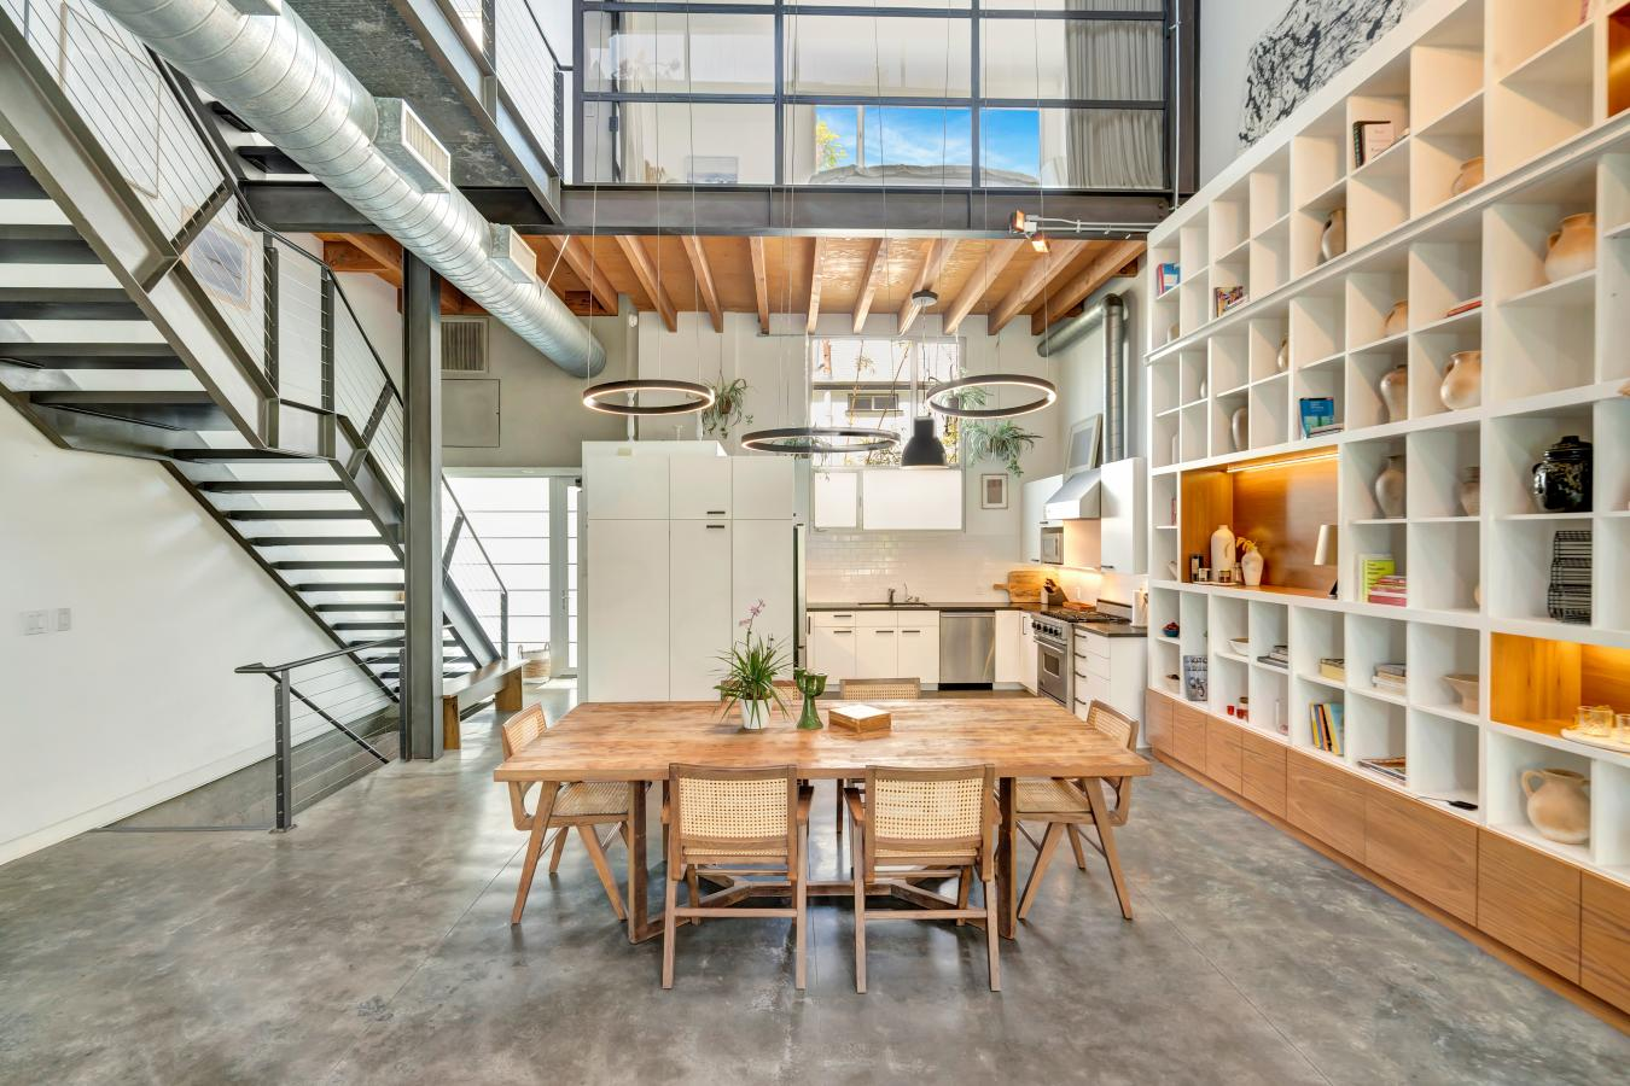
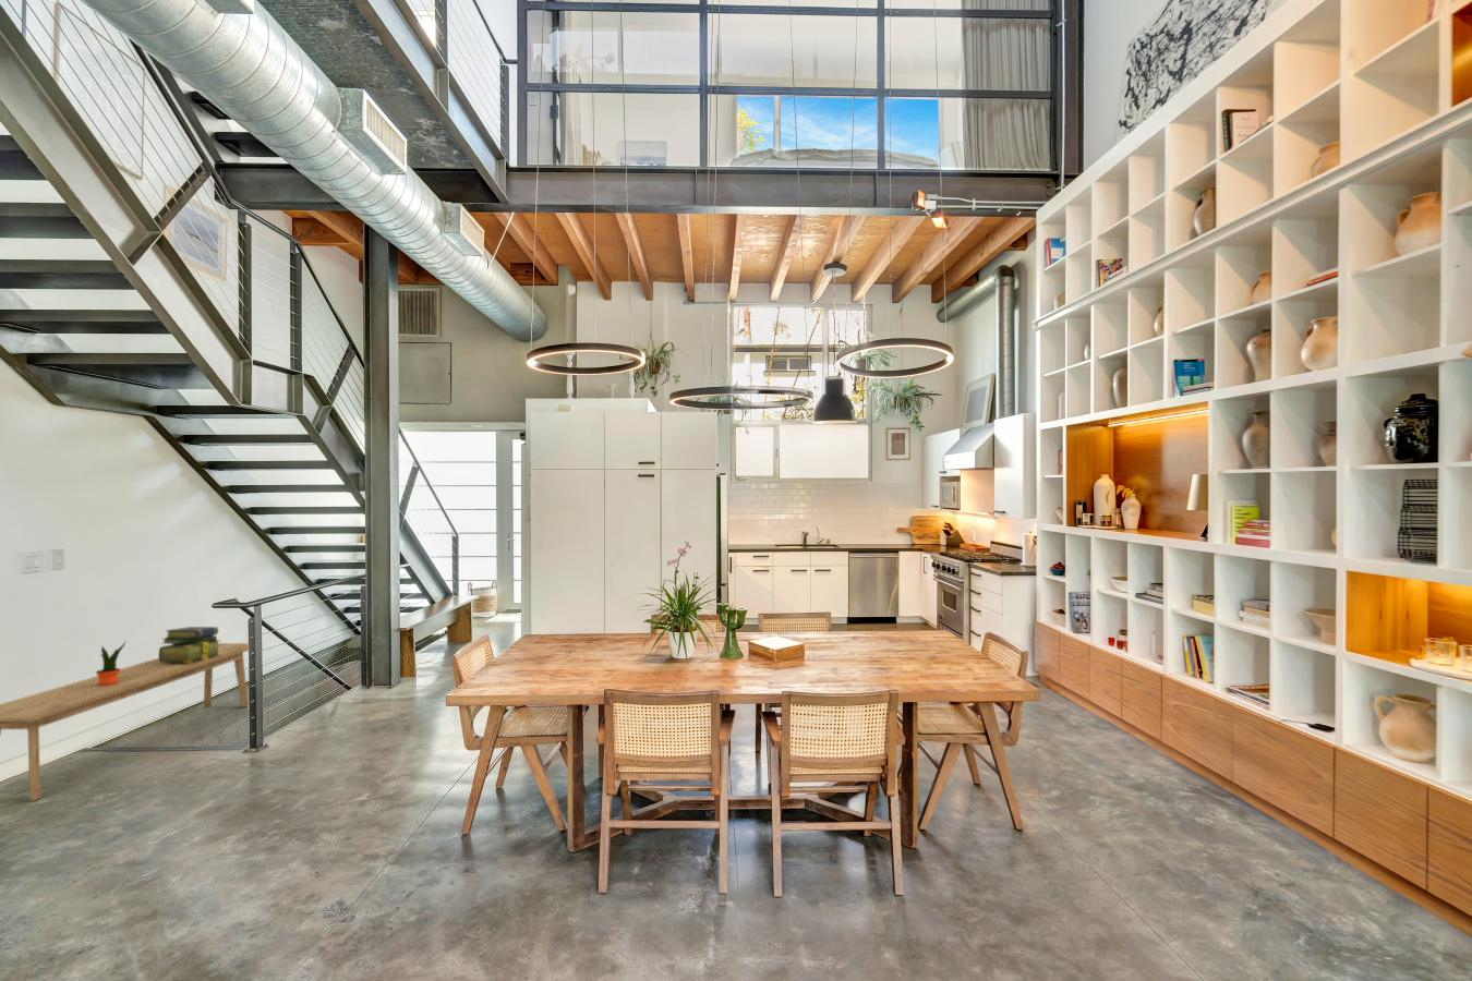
+ potted plant (113, 660)
+ stack of books (189, 642)
+ bench (129, 695)
